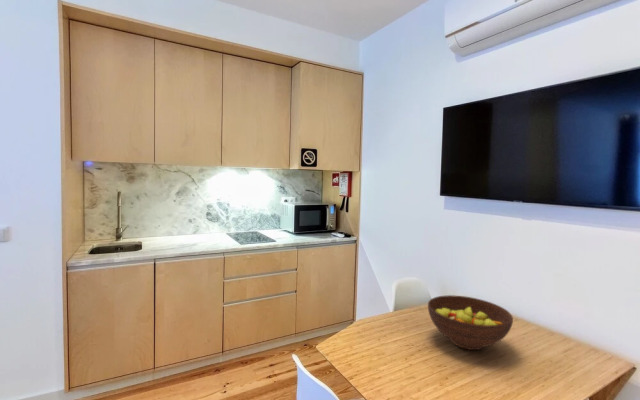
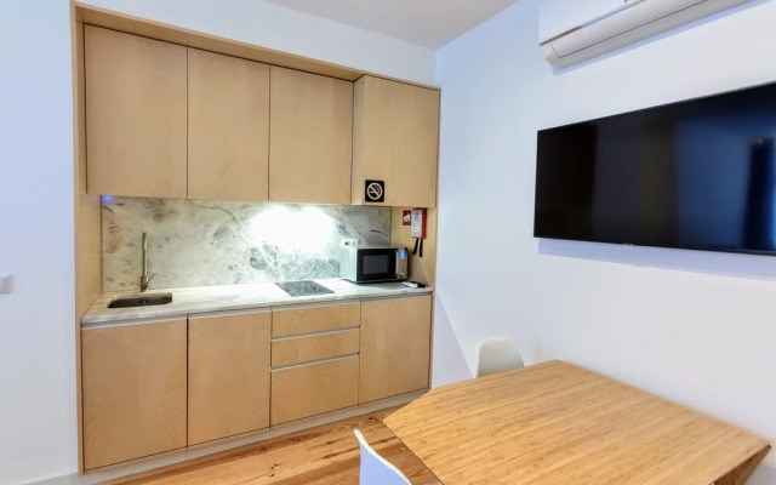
- fruit bowl (467, 326)
